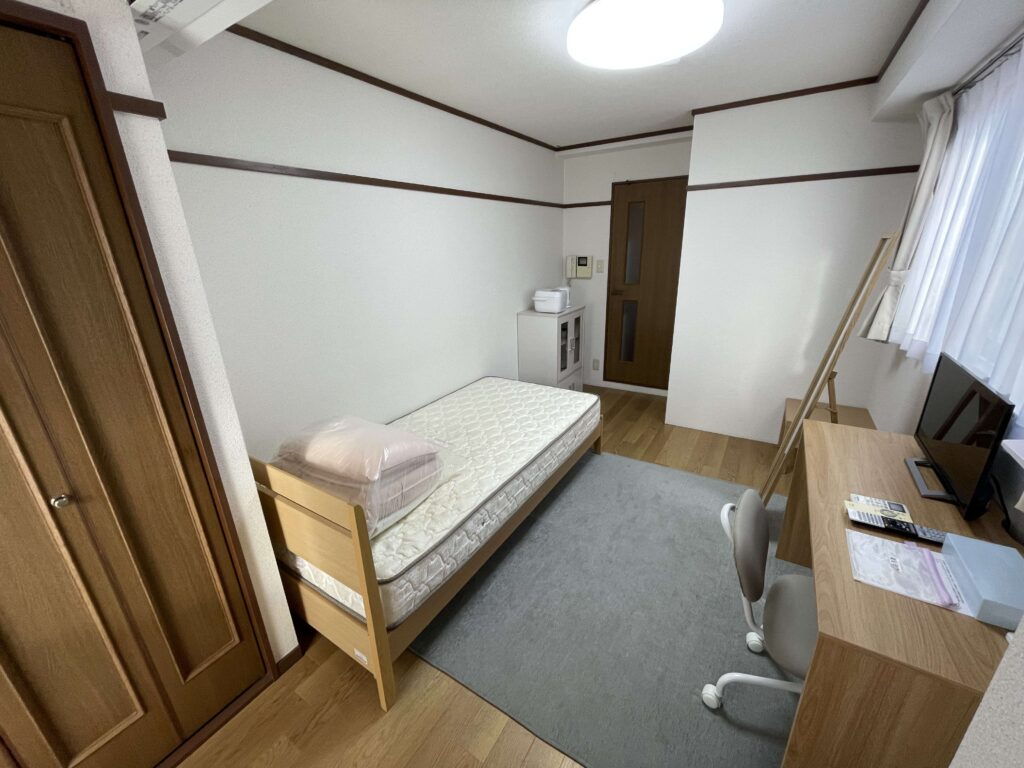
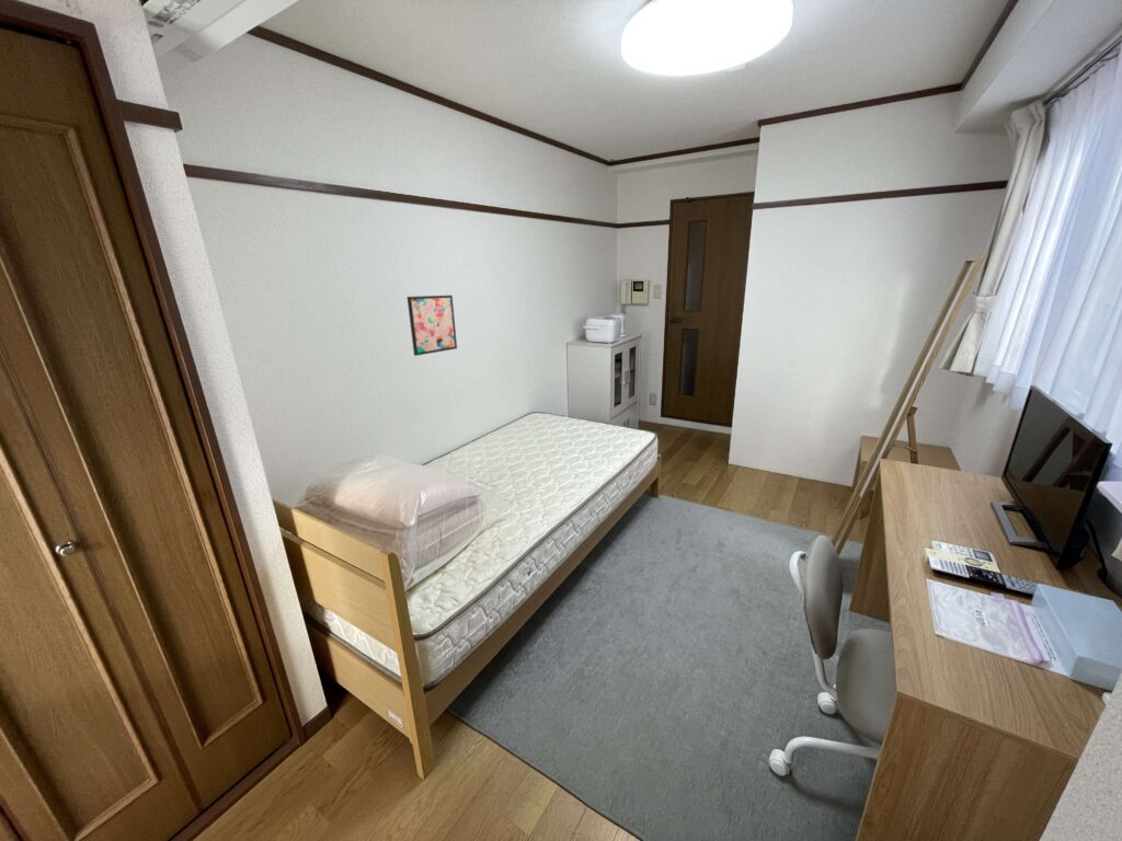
+ wall art (433, 324)
